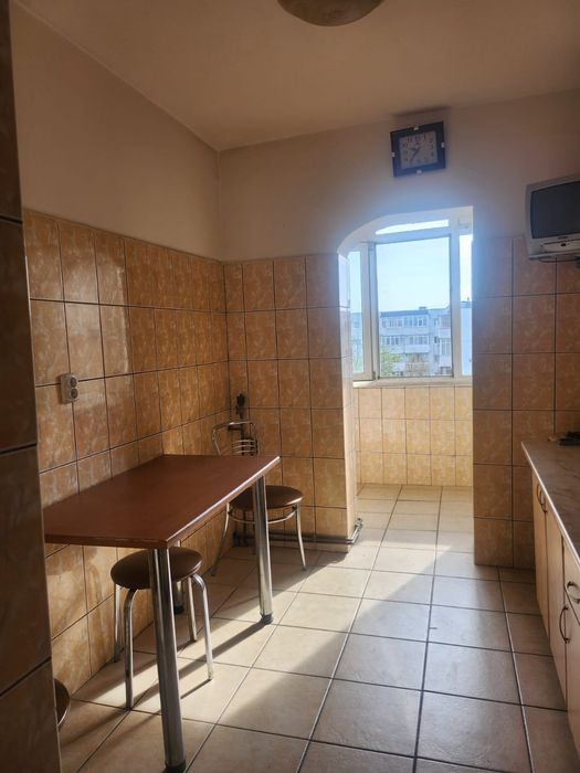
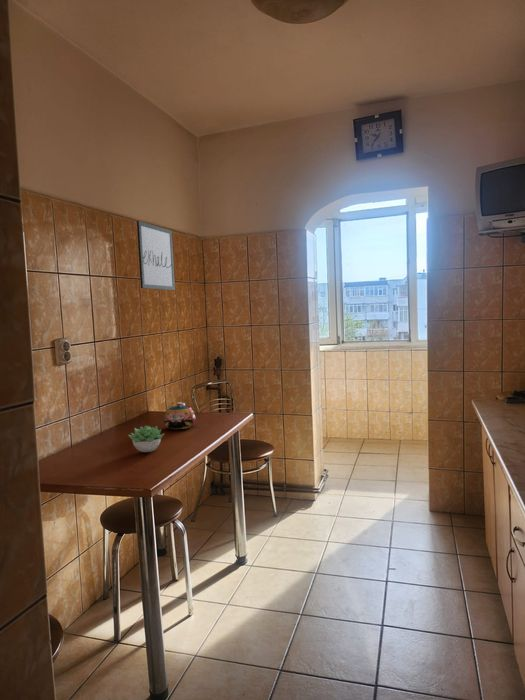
+ teapot (179, 414)
+ succulent plant (146, 439)
+ wall art (157, 257)
